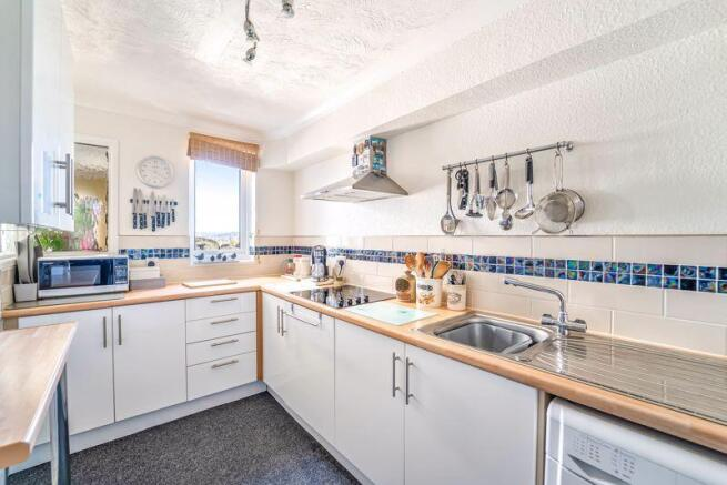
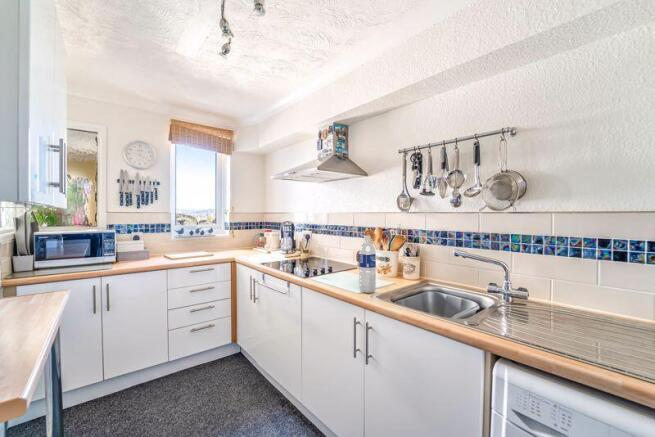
+ water bottle (367, 263)
